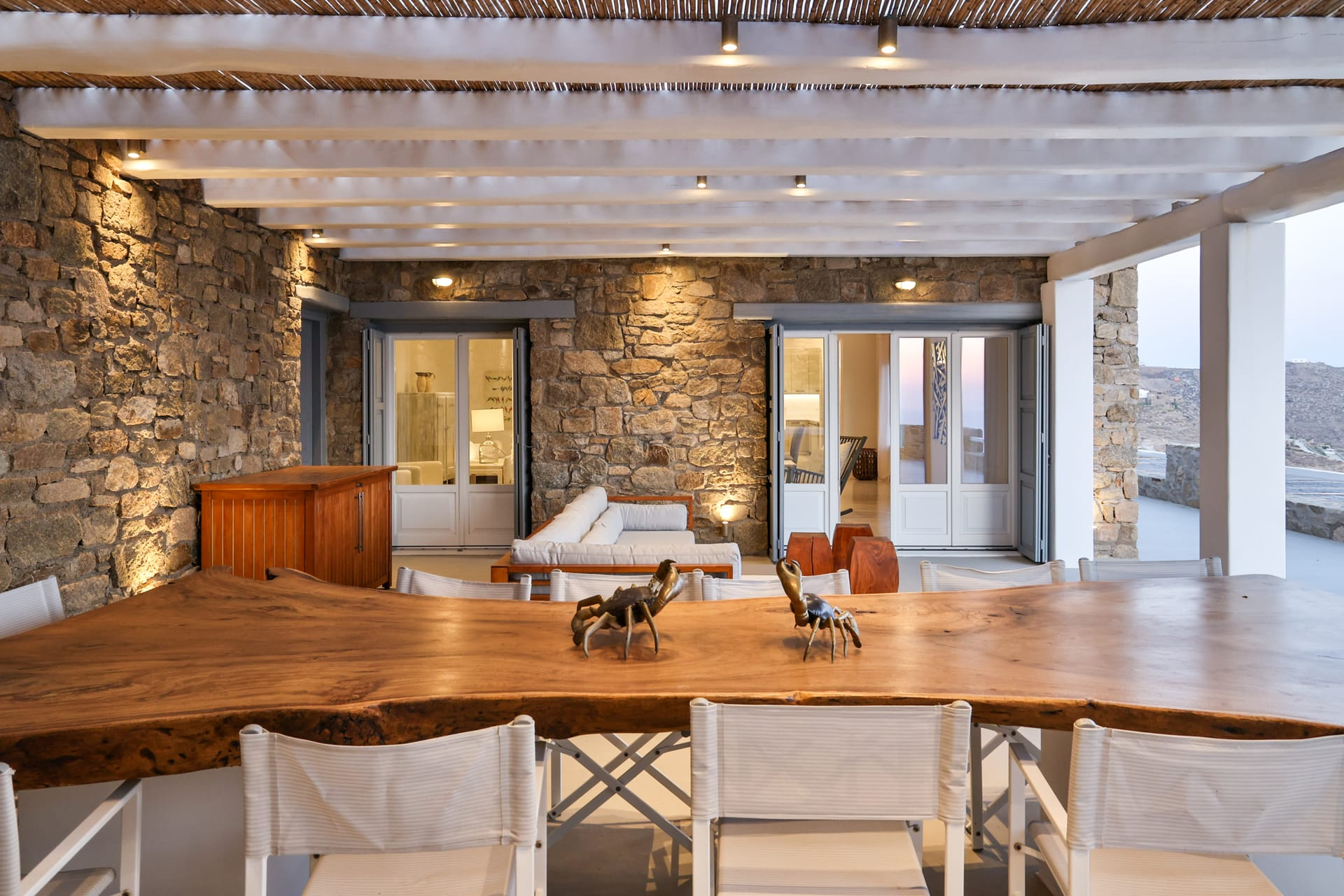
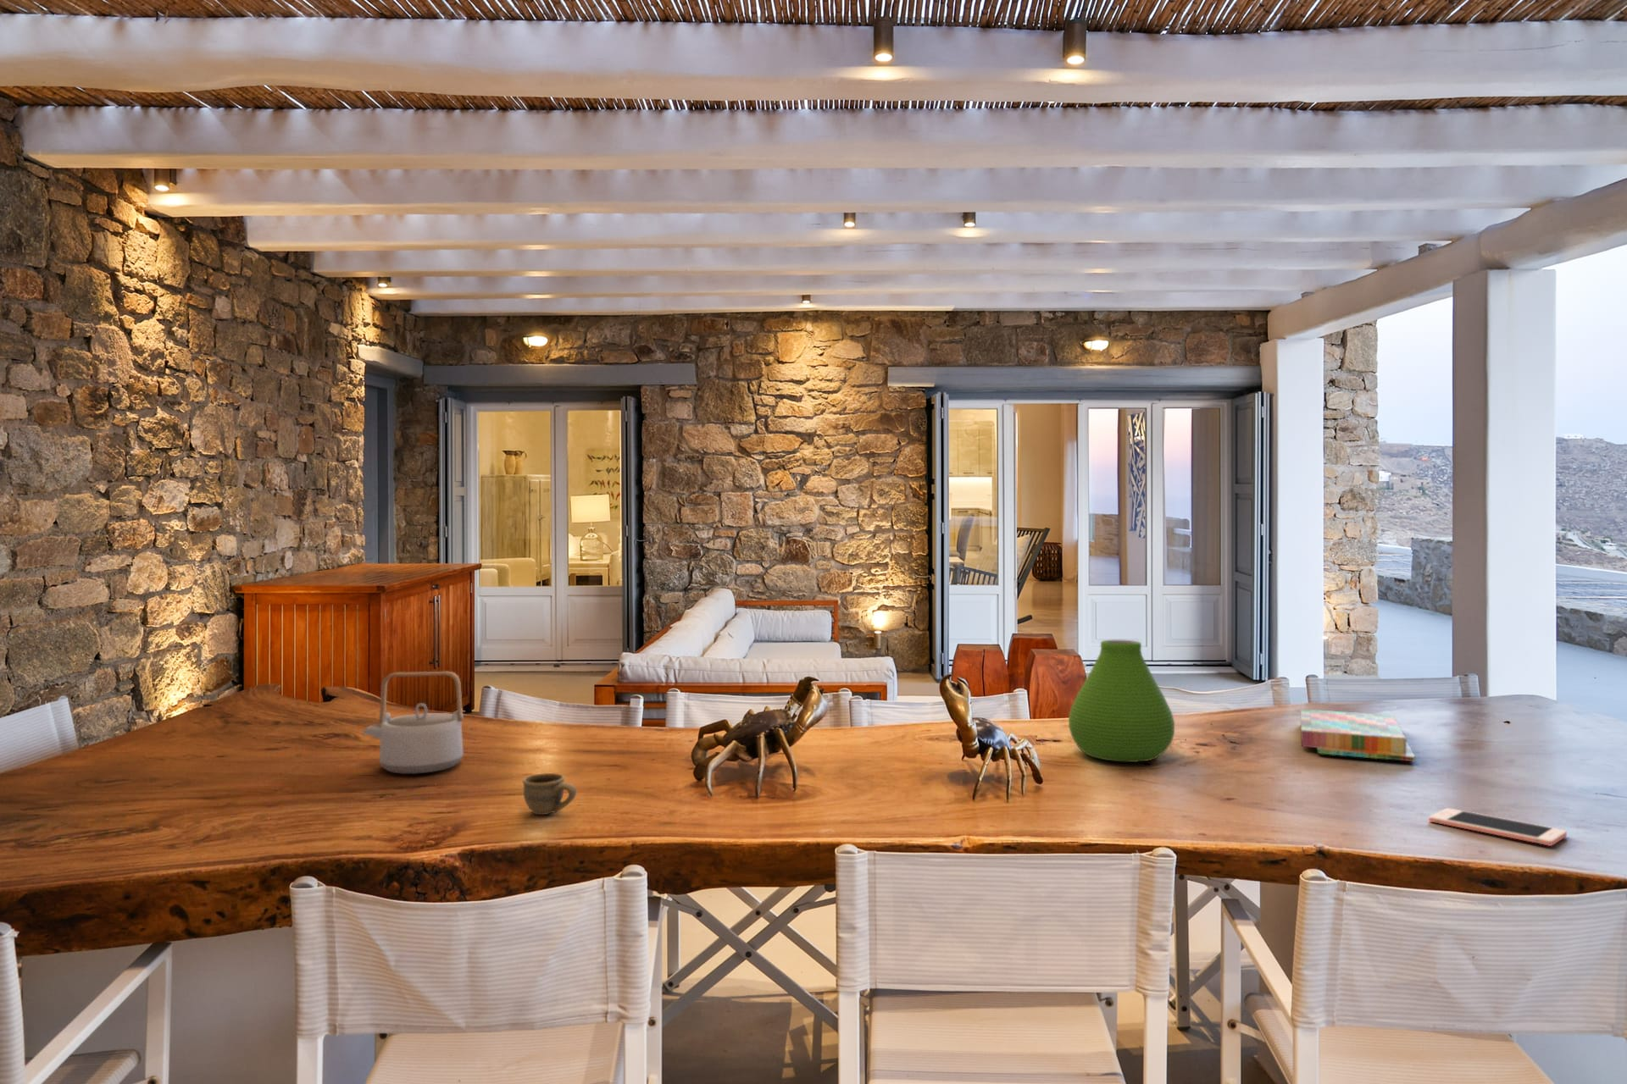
+ board game (1352, 732)
+ cell phone (1496, 825)
+ cup (550, 795)
+ teapot (414, 719)
+ vase (1120, 698)
